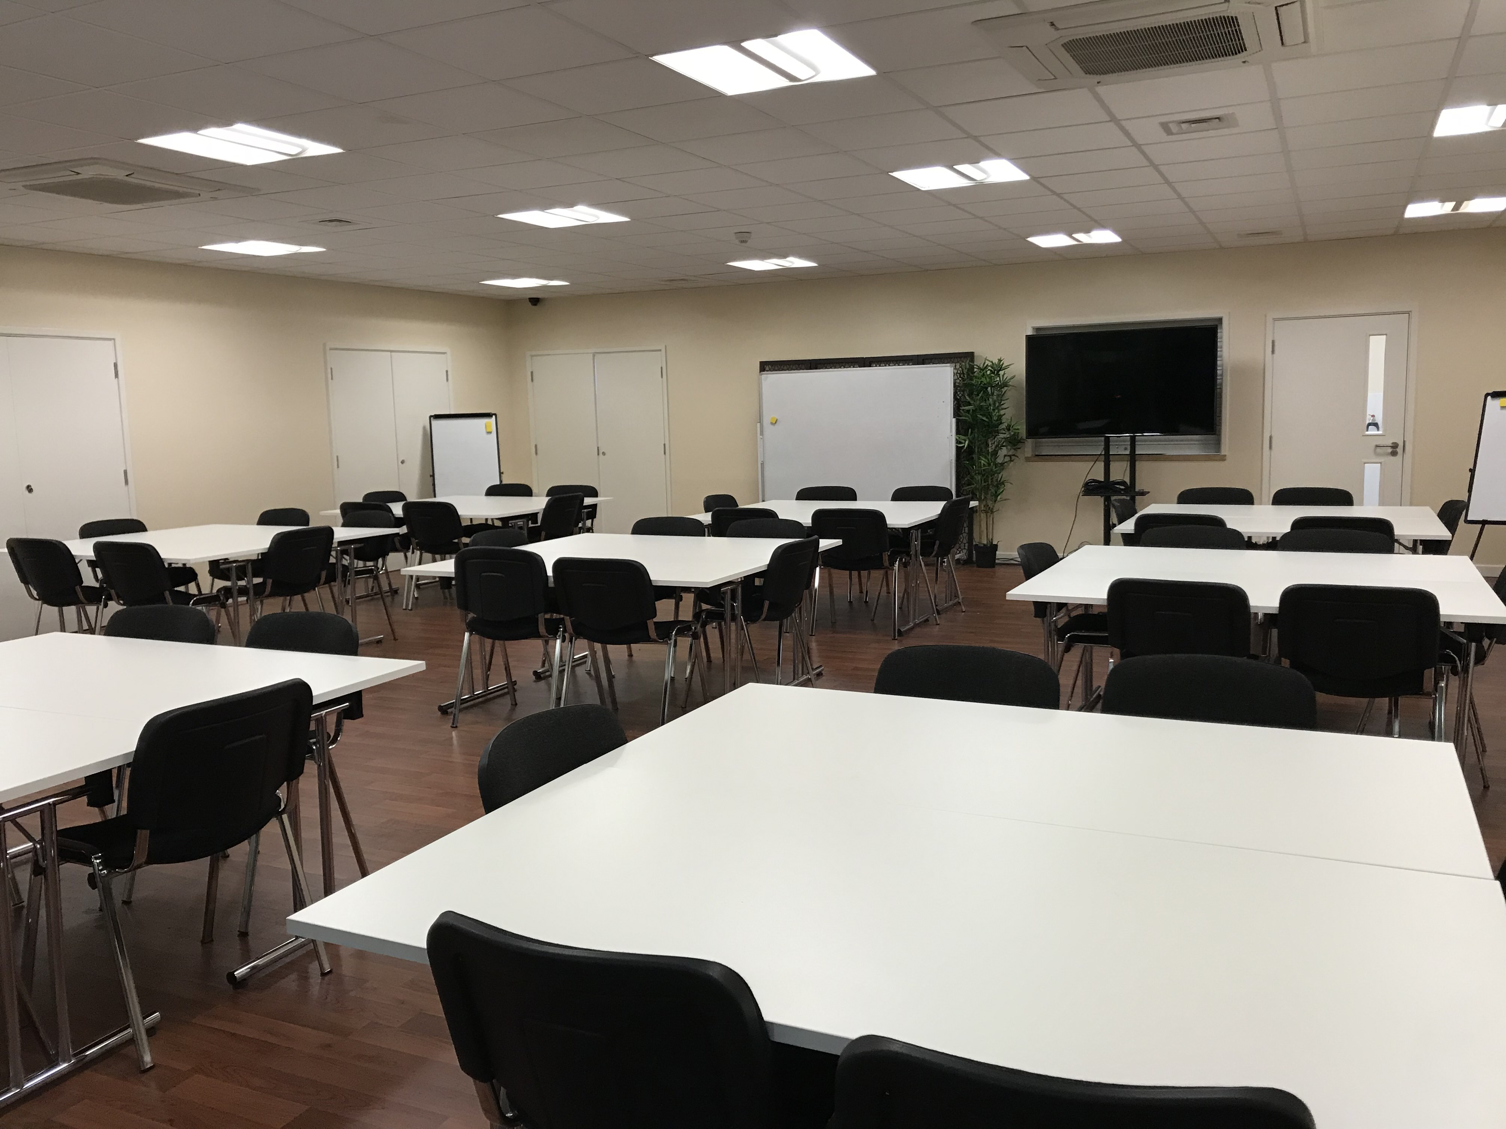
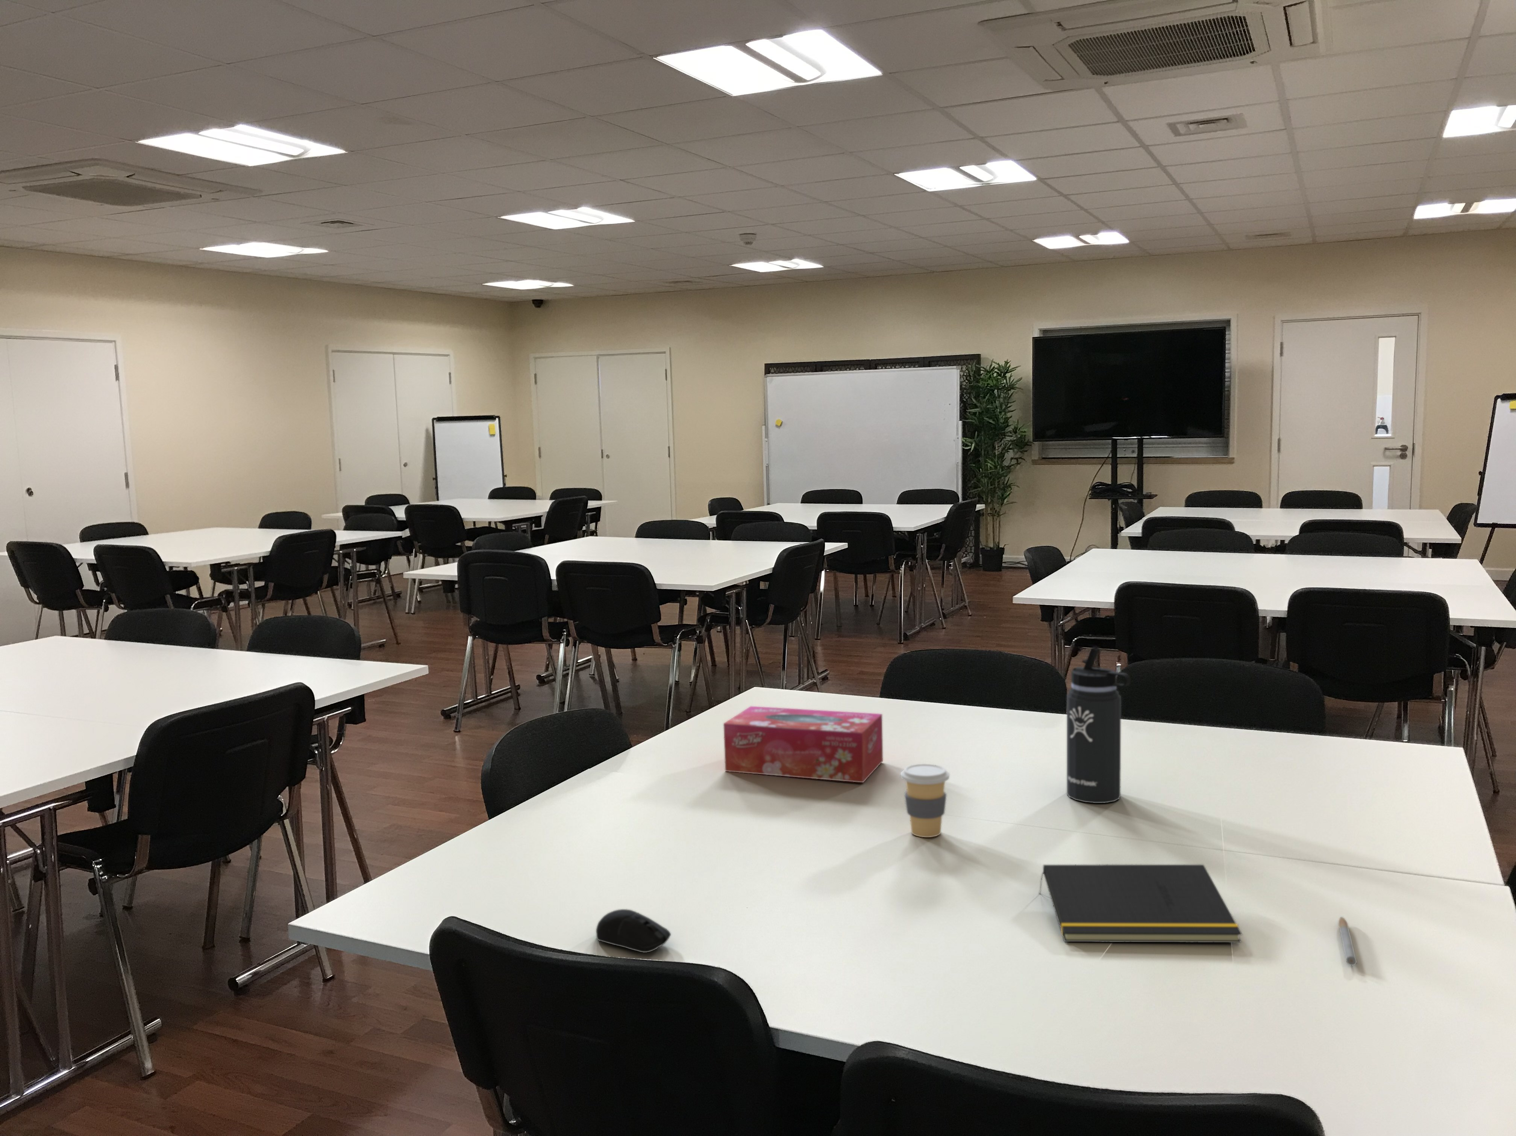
+ pencil (1346, 938)
+ coffee cup (925, 801)
+ thermos bottle (1099, 722)
+ computer mouse (631, 927)
+ tissue box (803, 742)
+ notepad (1136, 901)
